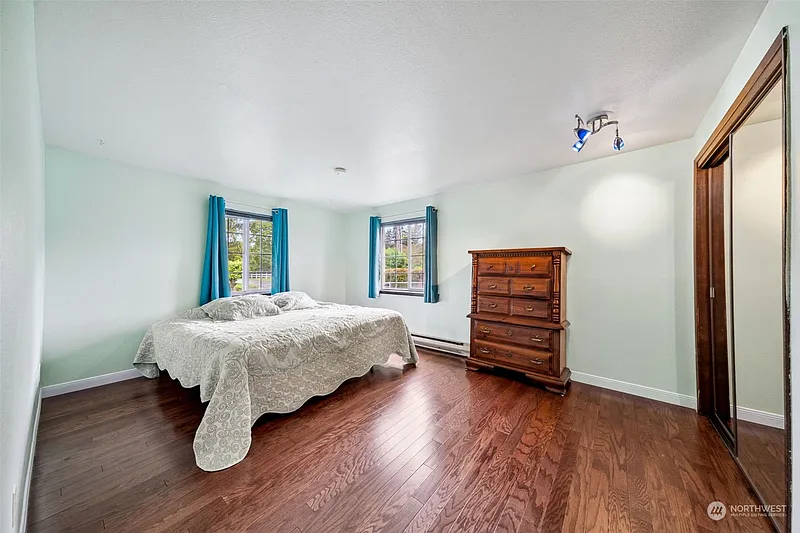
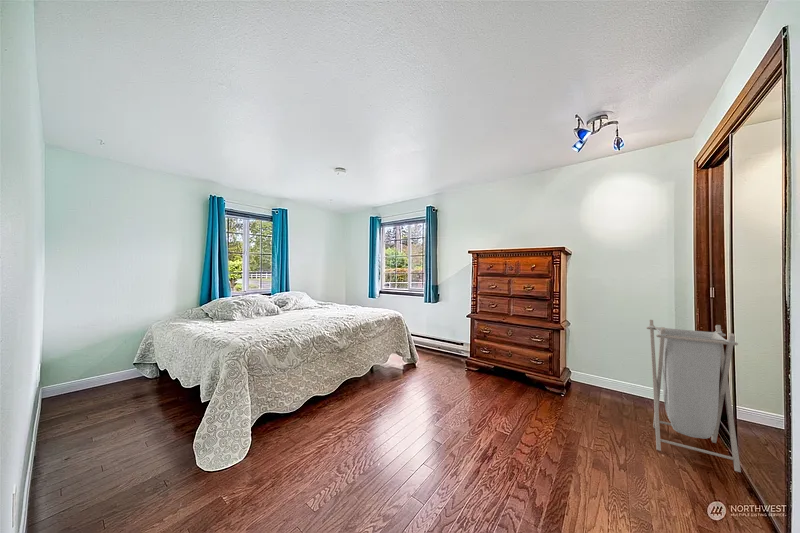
+ laundry hamper (689, 386)
